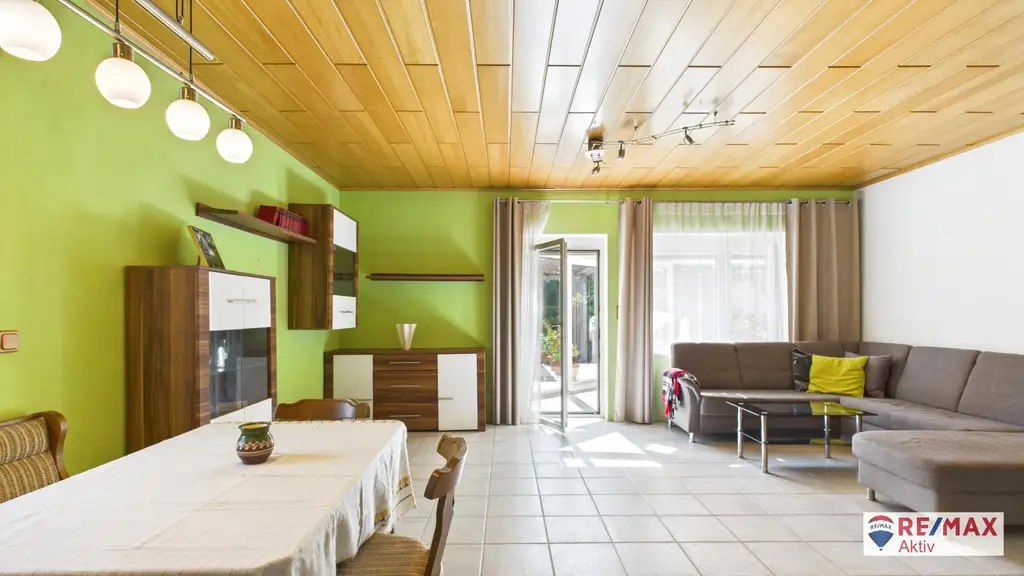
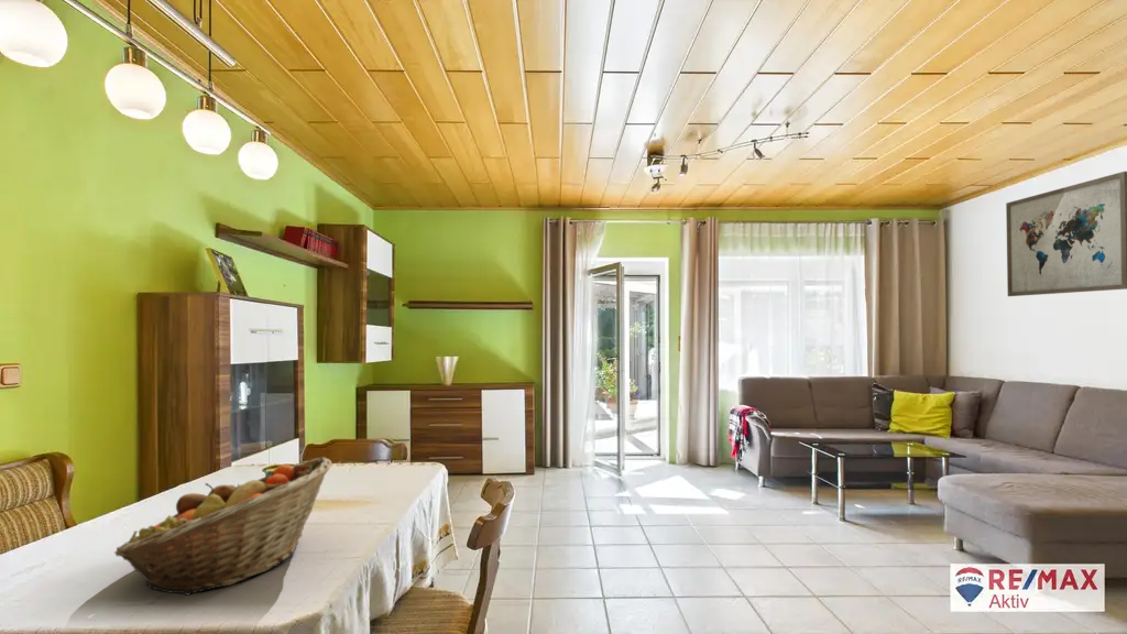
+ fruit basket (237, 515)
+ wall art (1060, 240)
